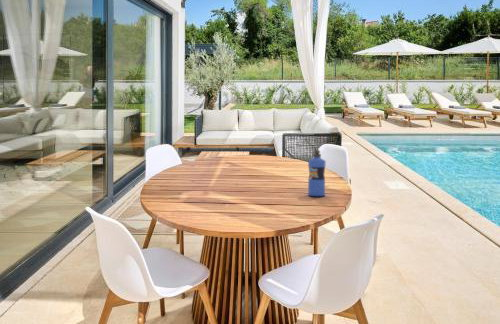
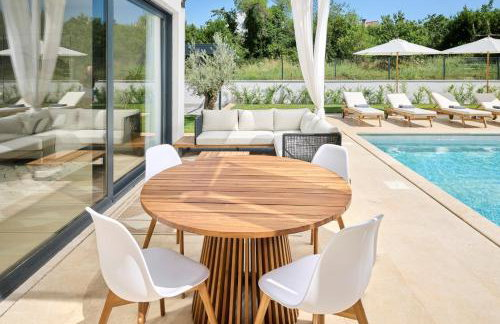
- water bottle (316, 172)
